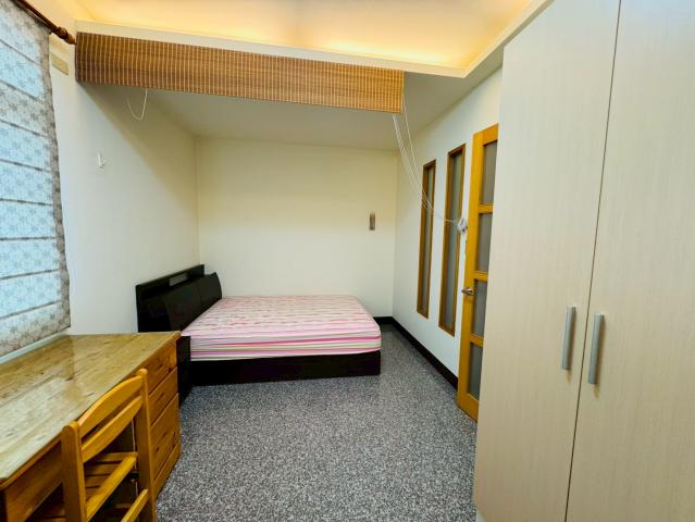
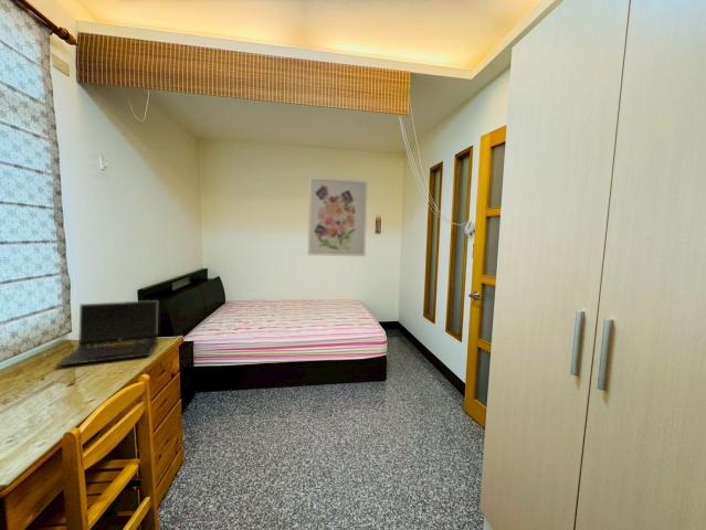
+ laptop computer (113, 329)
+ wall art (337, 218)
